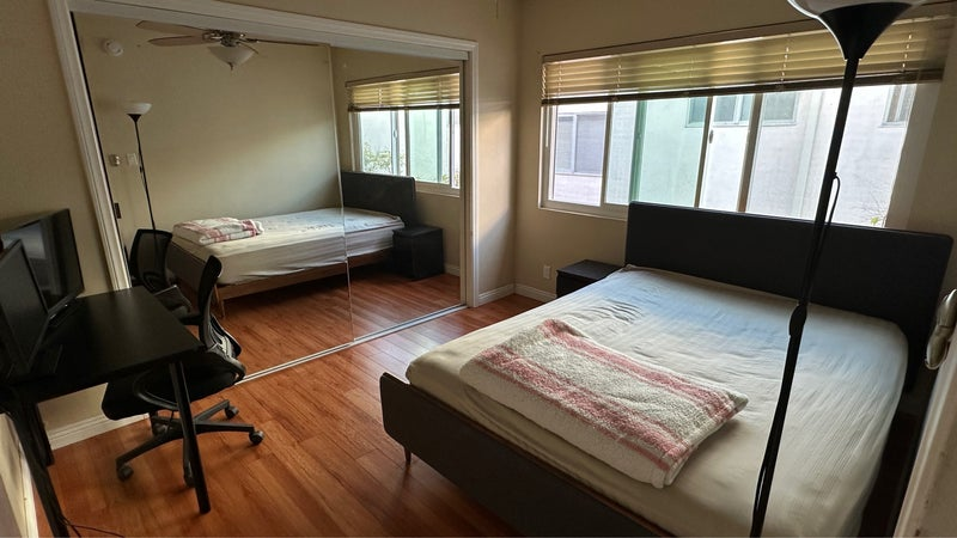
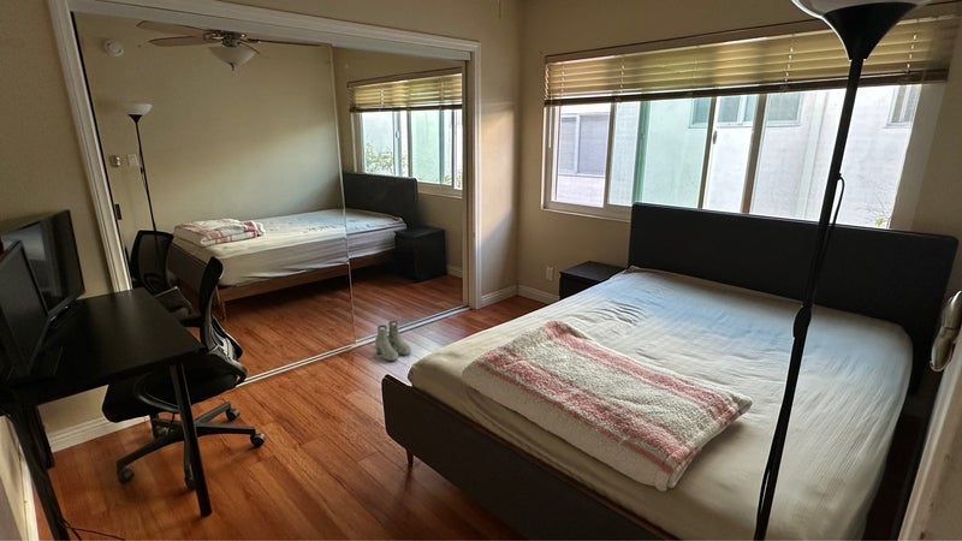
+ boots (392, 339)
